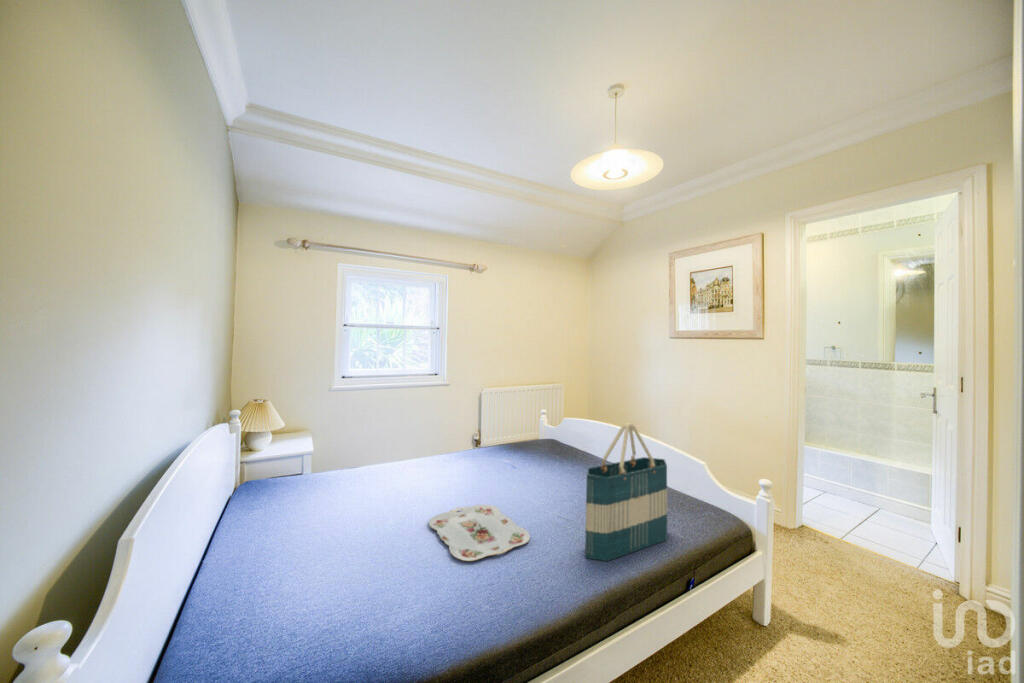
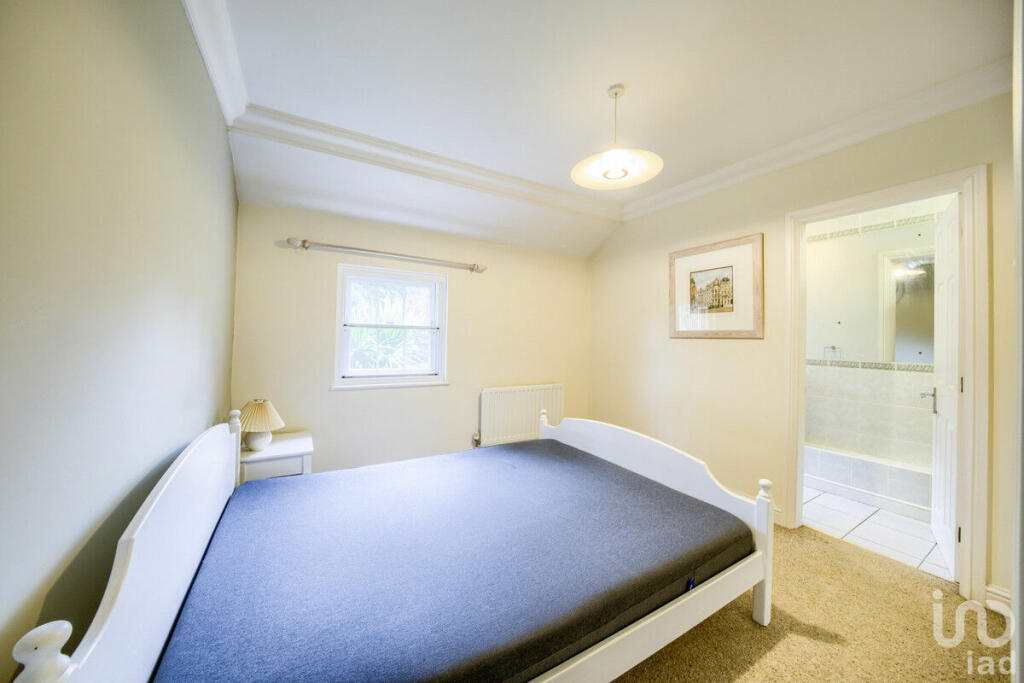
- serving tray (477, 529)
- tote bag (628, 483)
